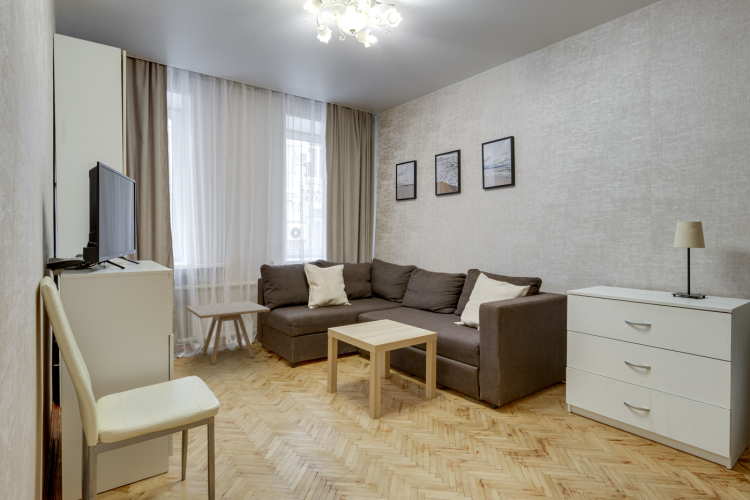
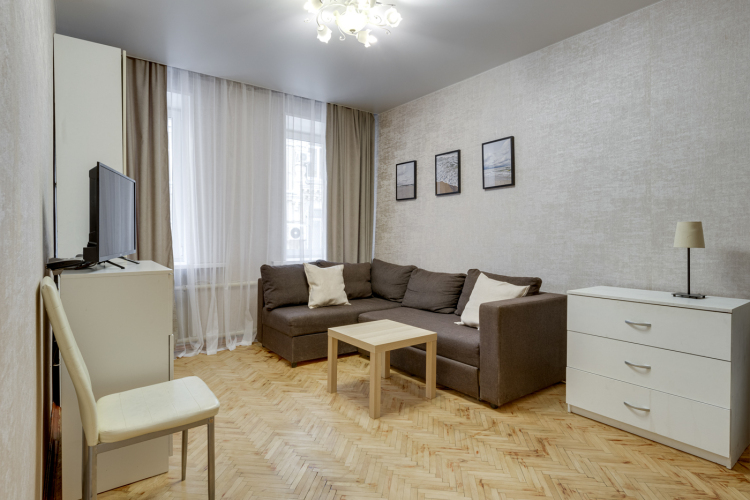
- side table (220, 331)
